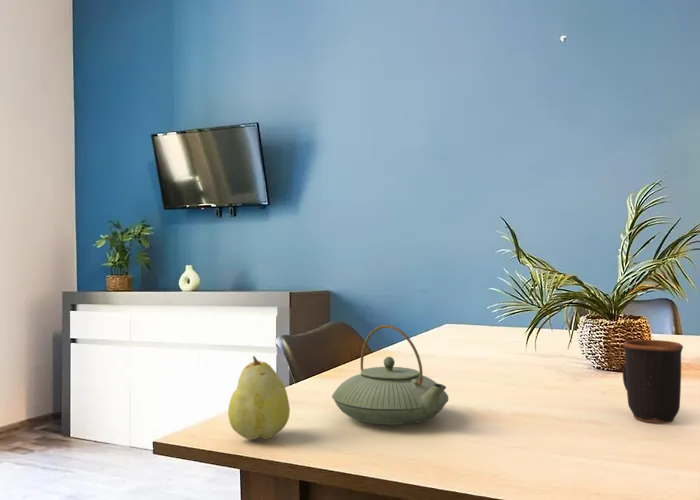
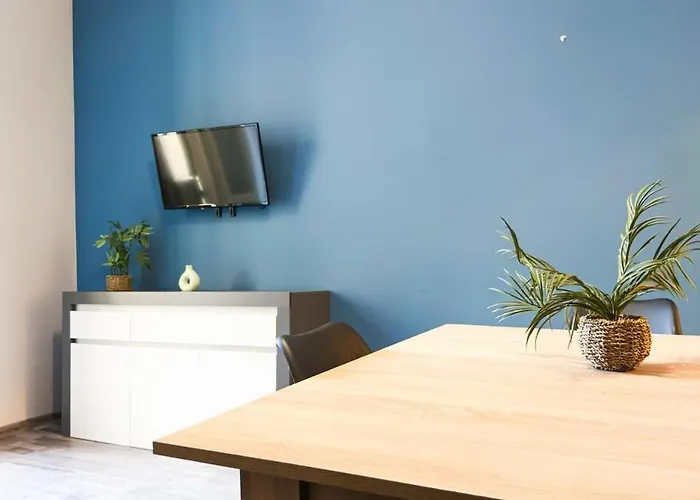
- teapot (394, 372)
- fruit (259, 395)
- mug (646, 378)
